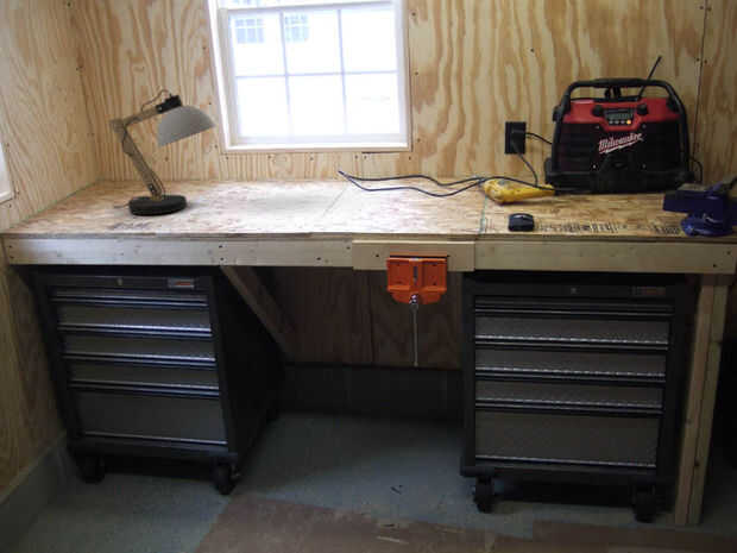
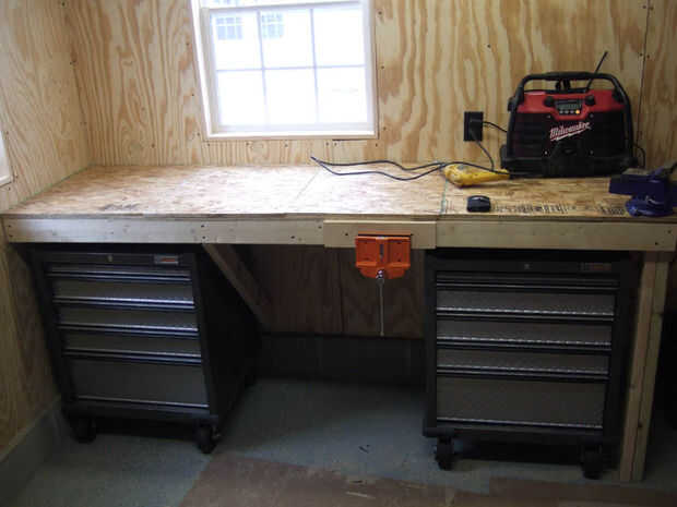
- desk lamp (159, 145)
